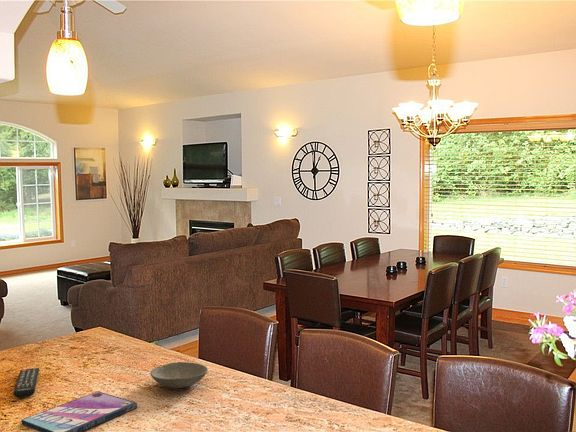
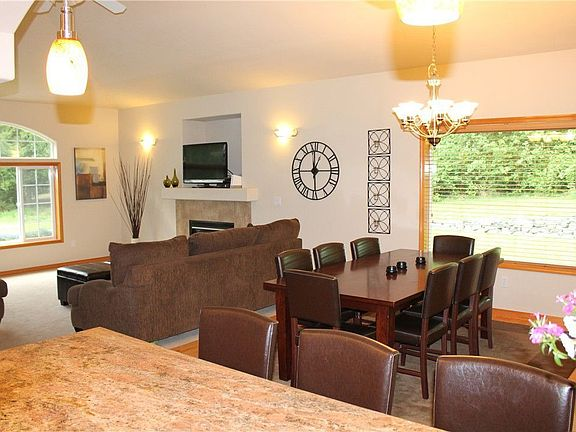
- bowl (179, 377)
- remote control (27, 381)
- video game case (81, 413)
